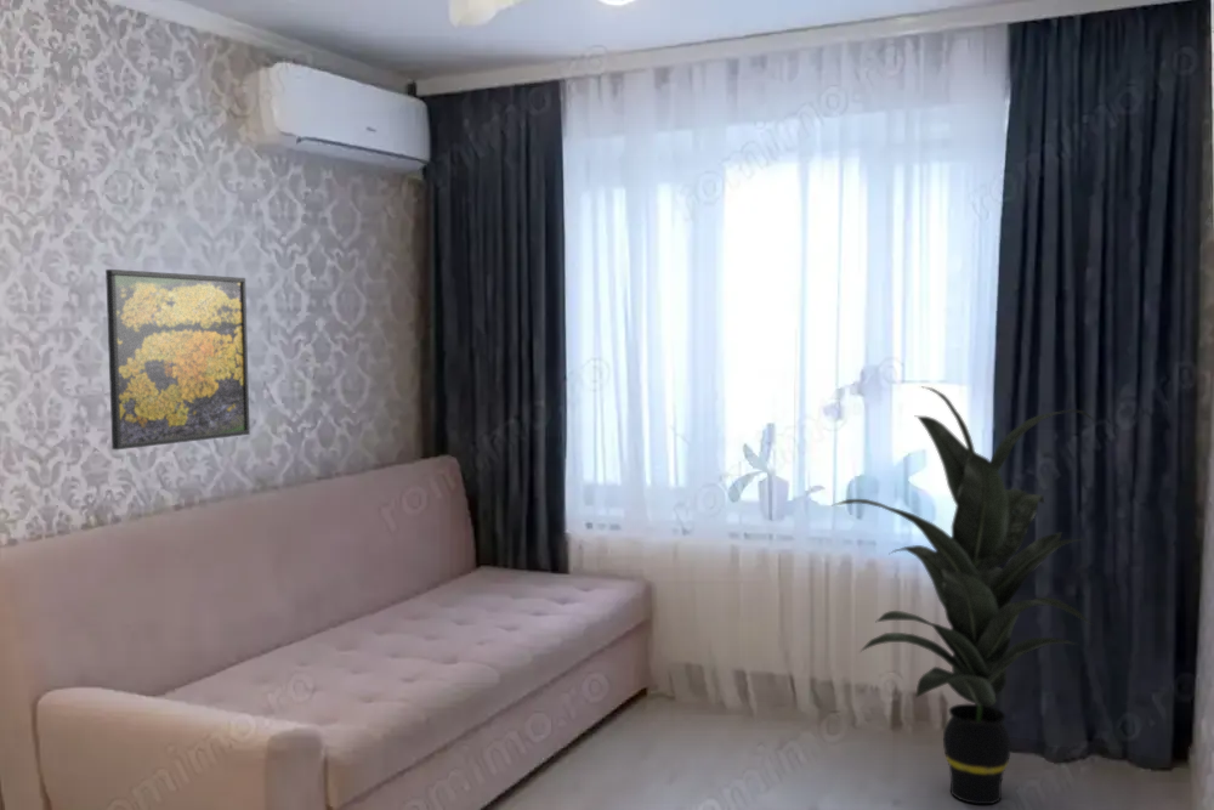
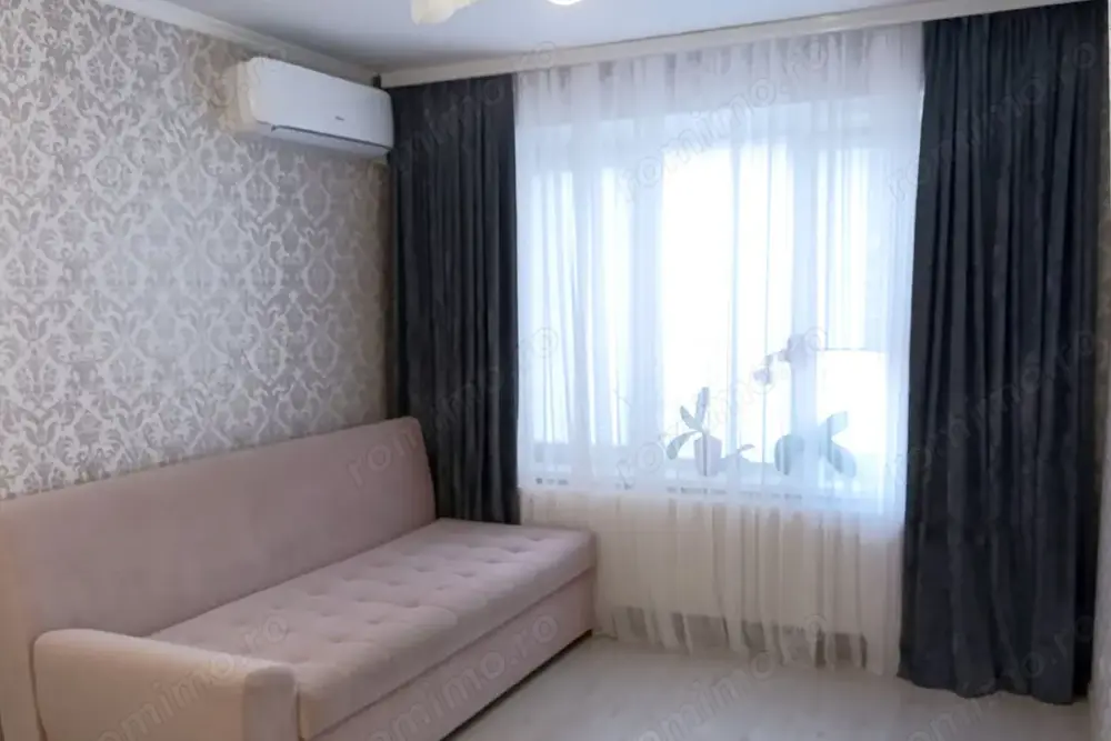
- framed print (182, 357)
- indoor plant (965, 589)
